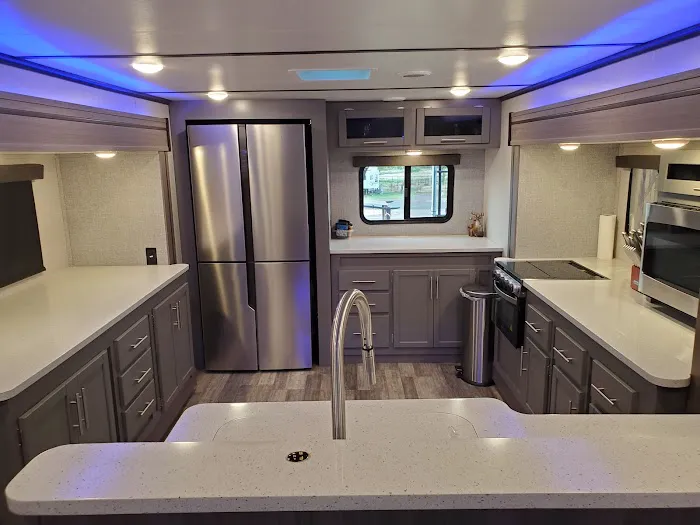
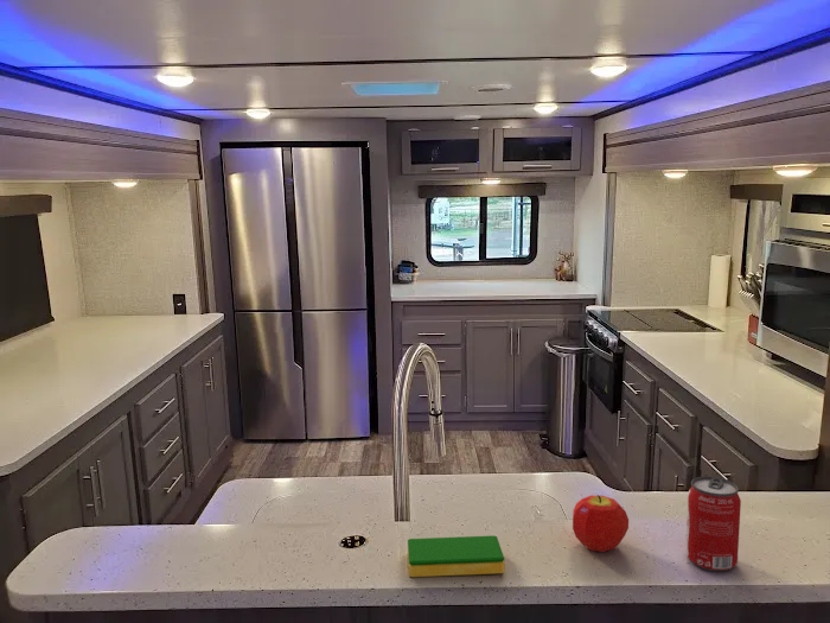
+ beverage can (713, 522)
+ dish sponge (454, 555)
+ fruit (599, 520)
